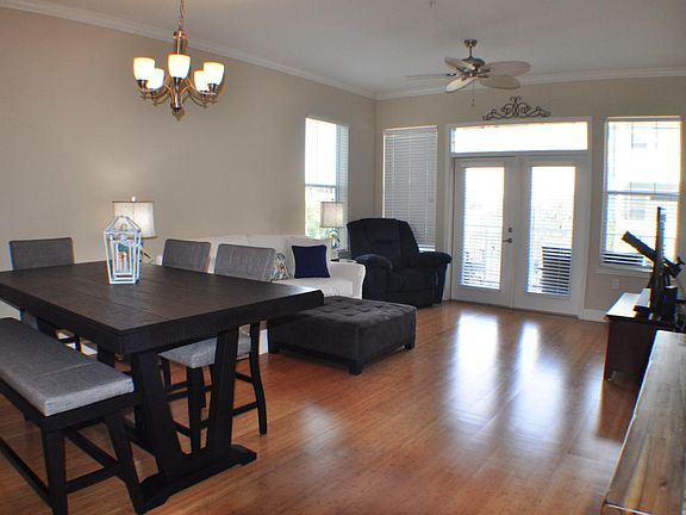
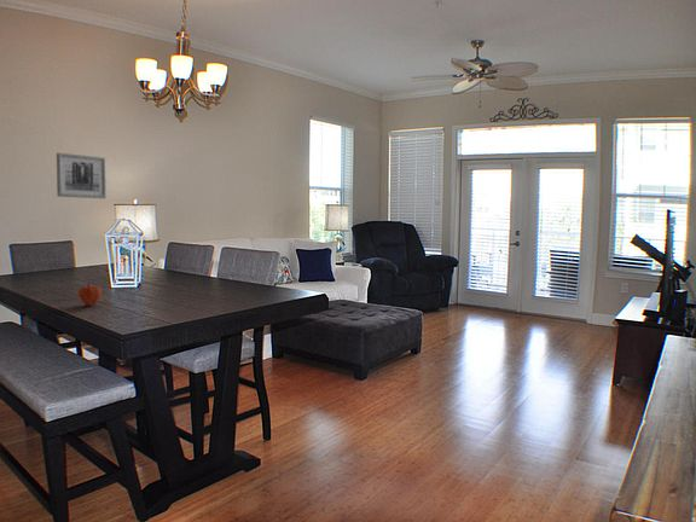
+ wall art (82, 176)
+ fruit (89, 294)
